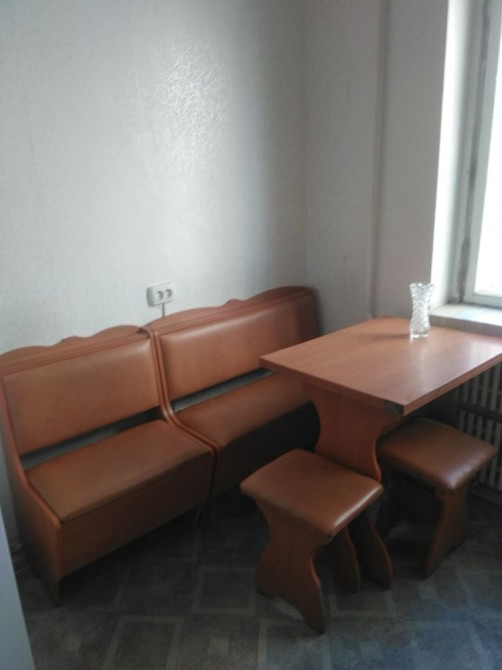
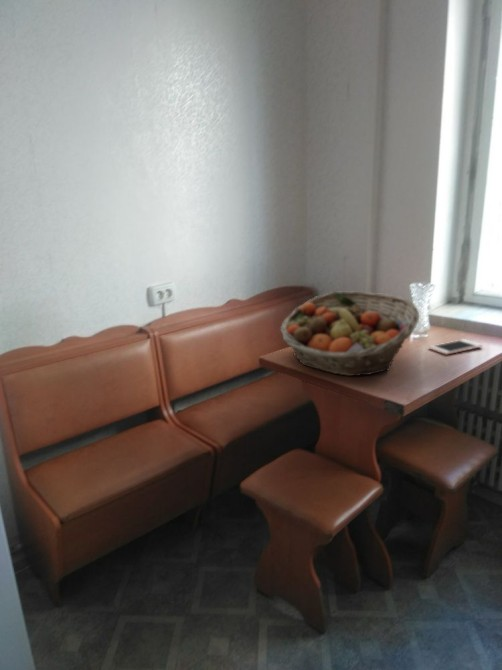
+ cell phone (455, 346)
+ fruit basket (346, 330)
